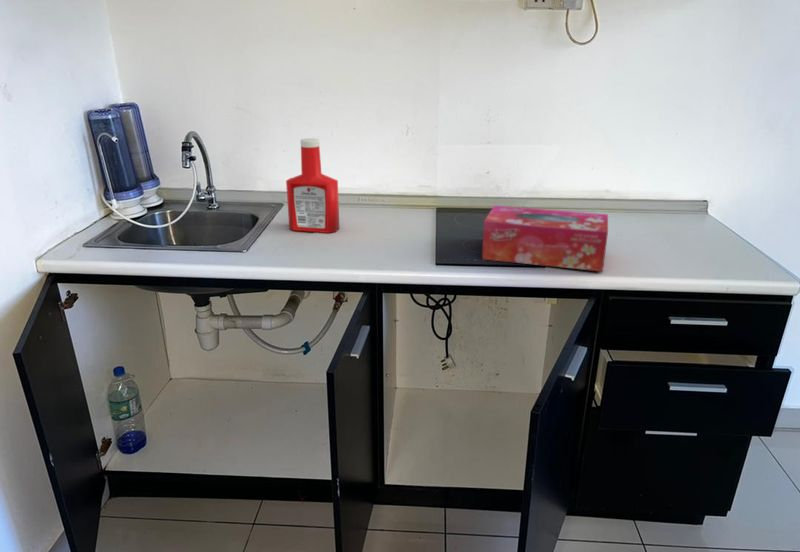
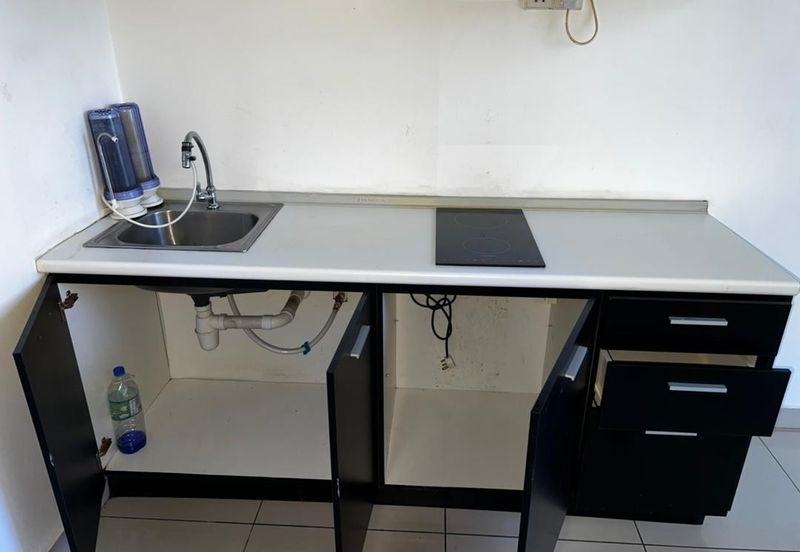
- tissue box (545, 236)
- soap bottle (312, 185)
